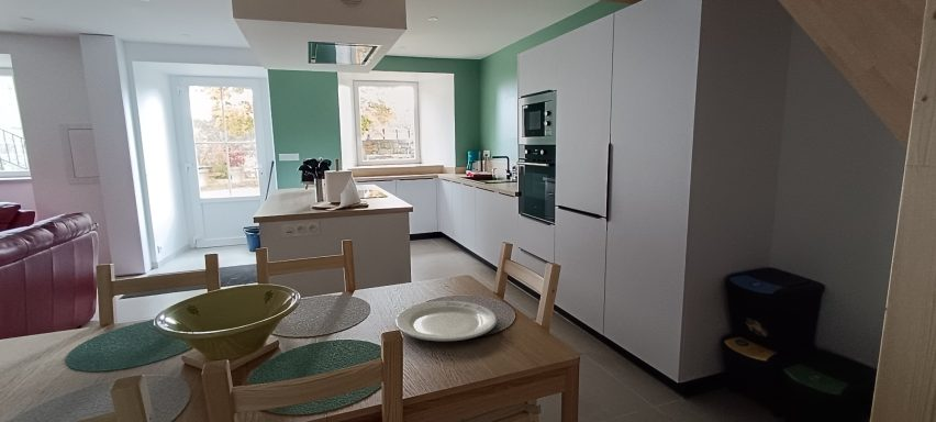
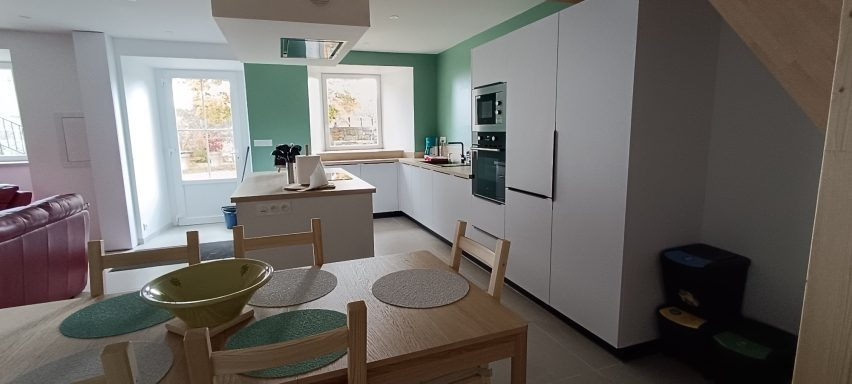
- chinaware (446, 321)
